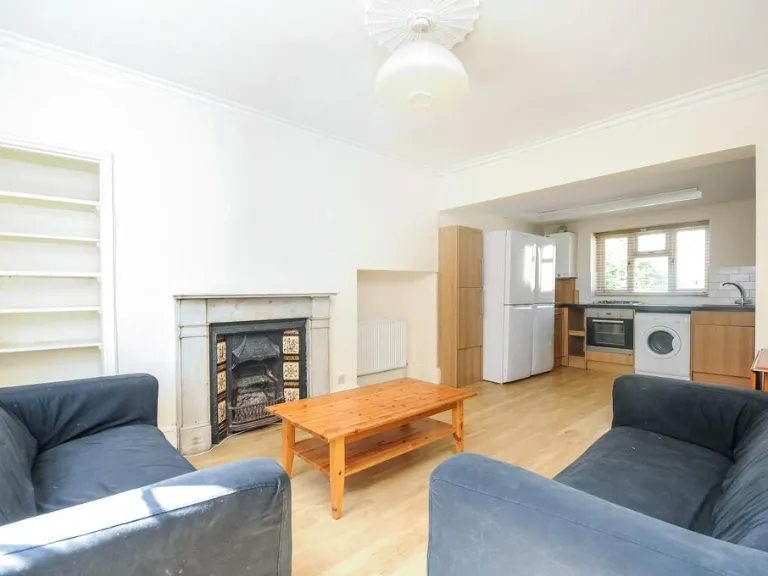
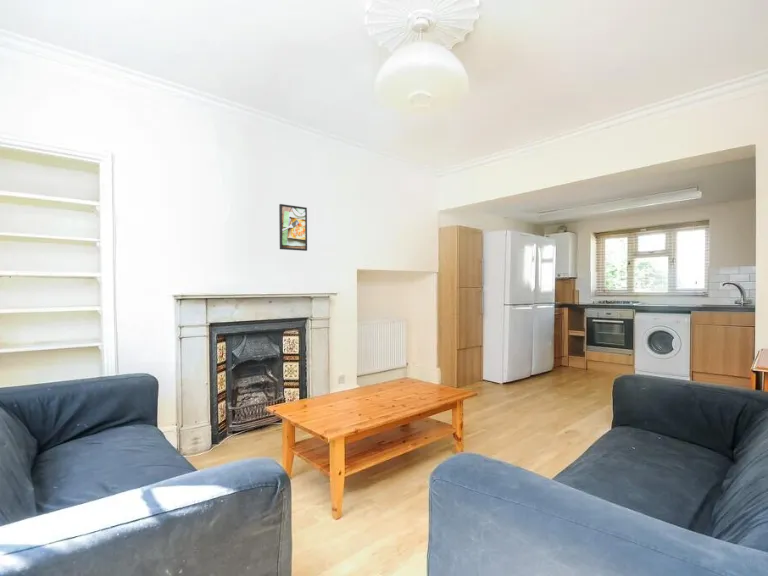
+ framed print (293, 227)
